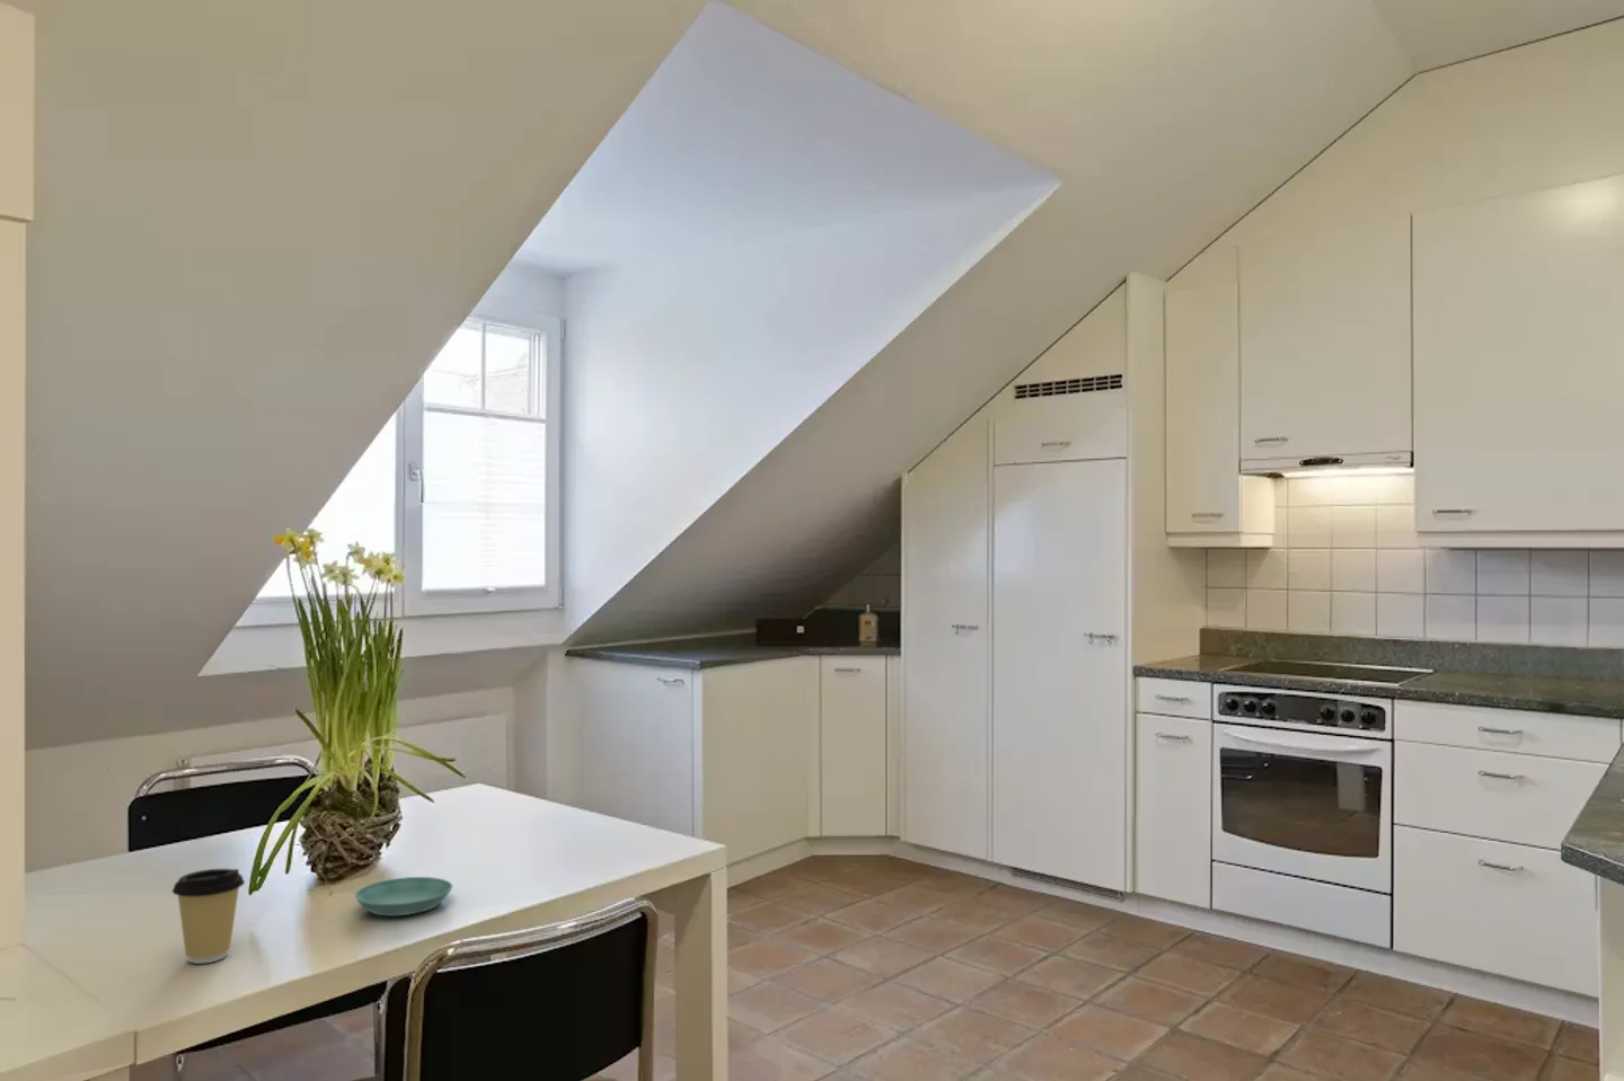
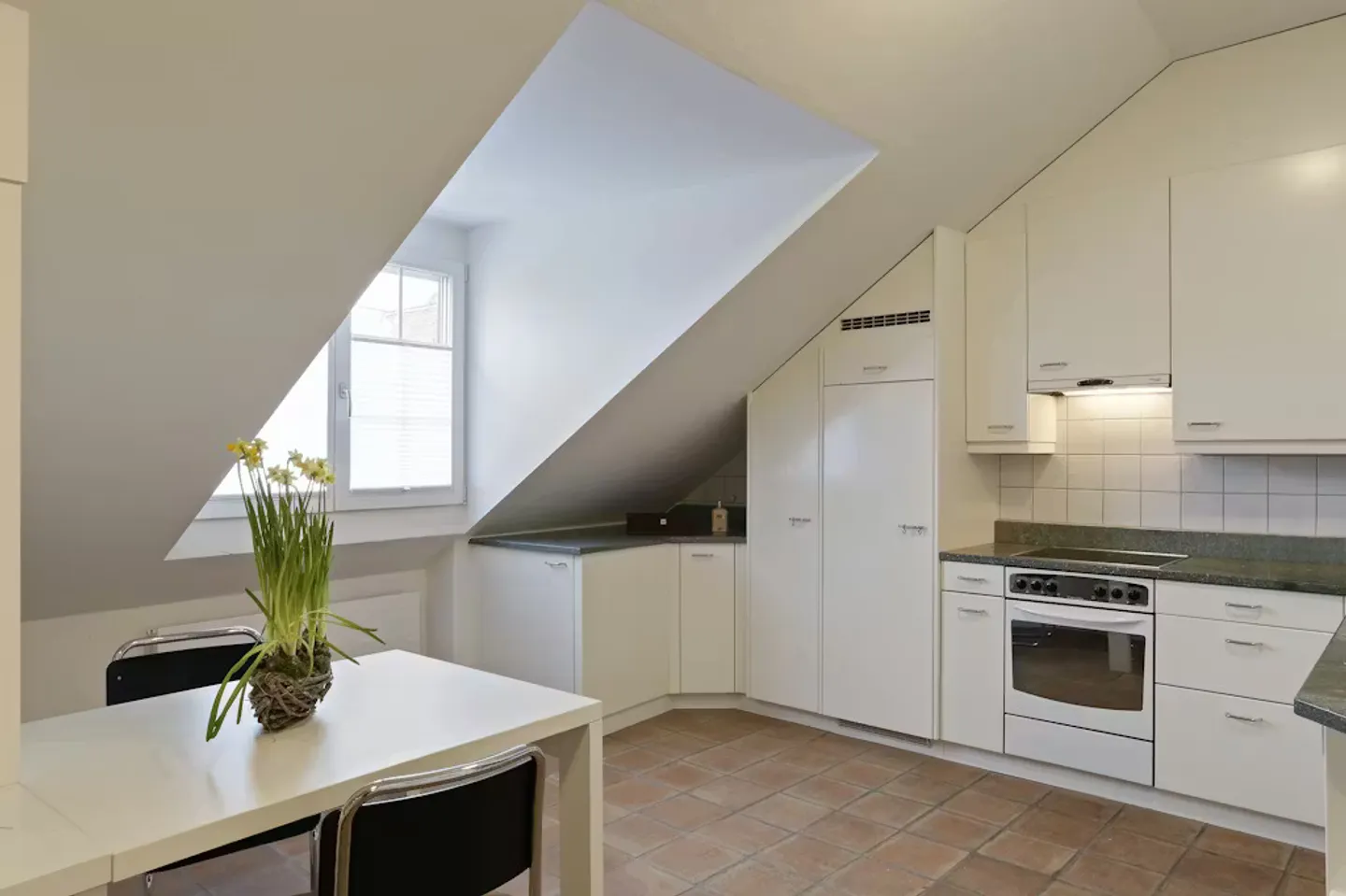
- saucer (404, 898)
- coffee cup (208, 915)
